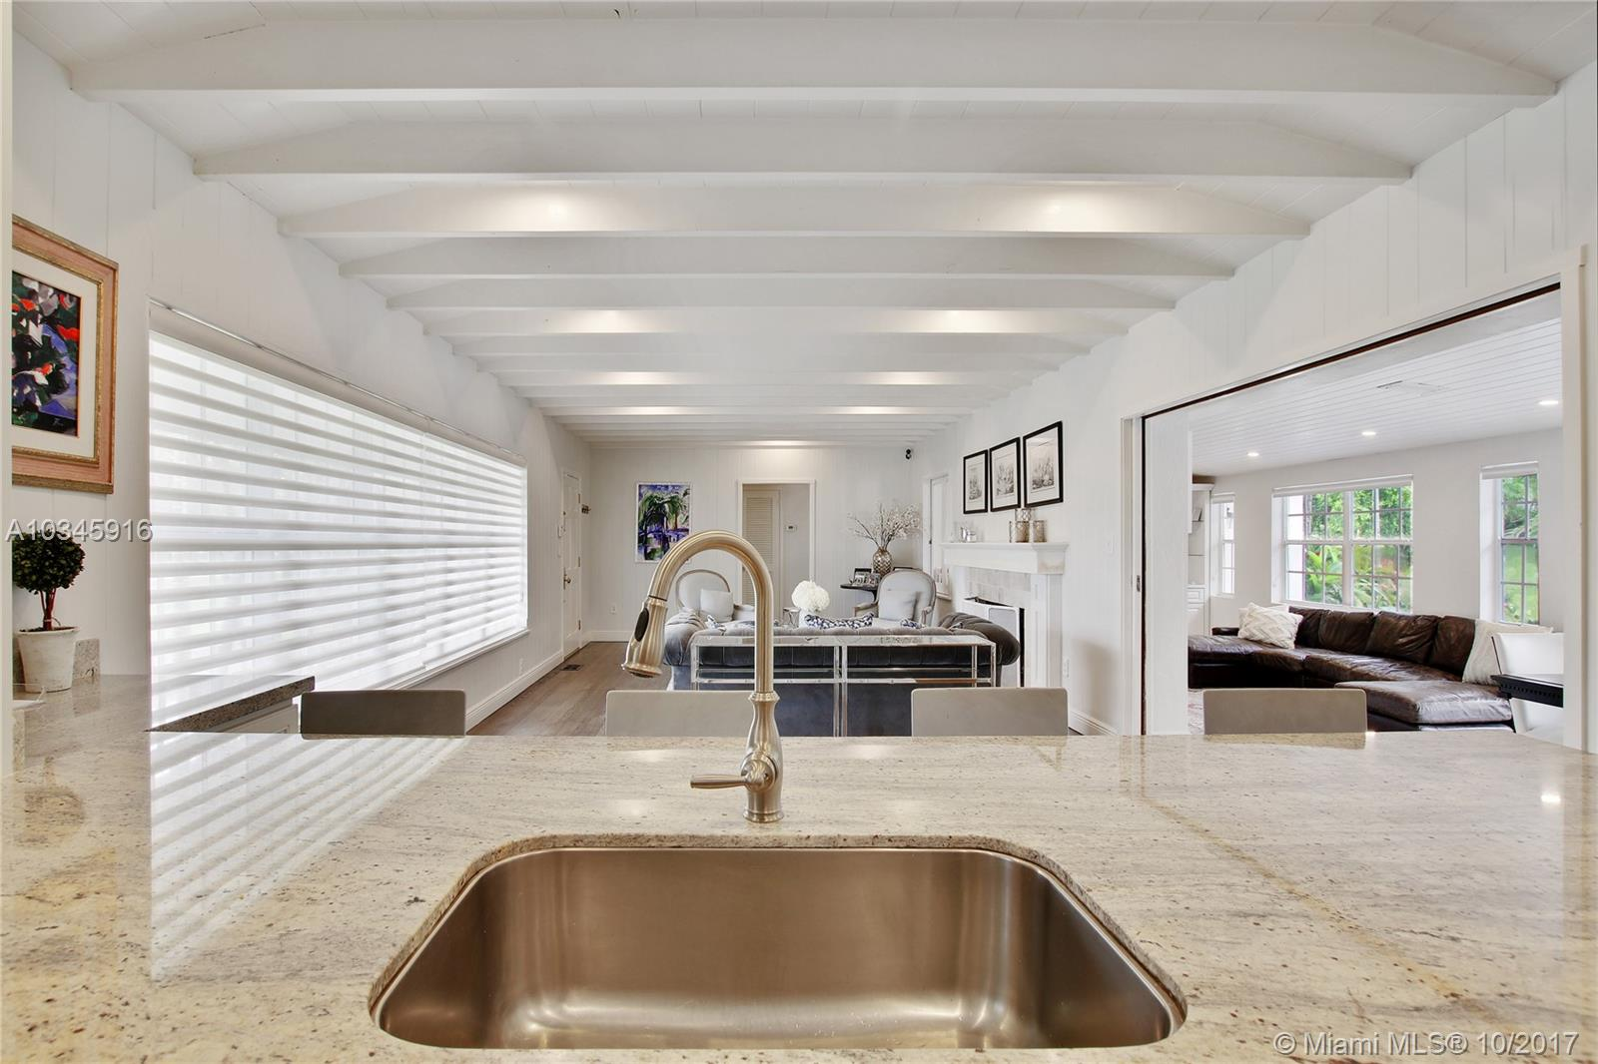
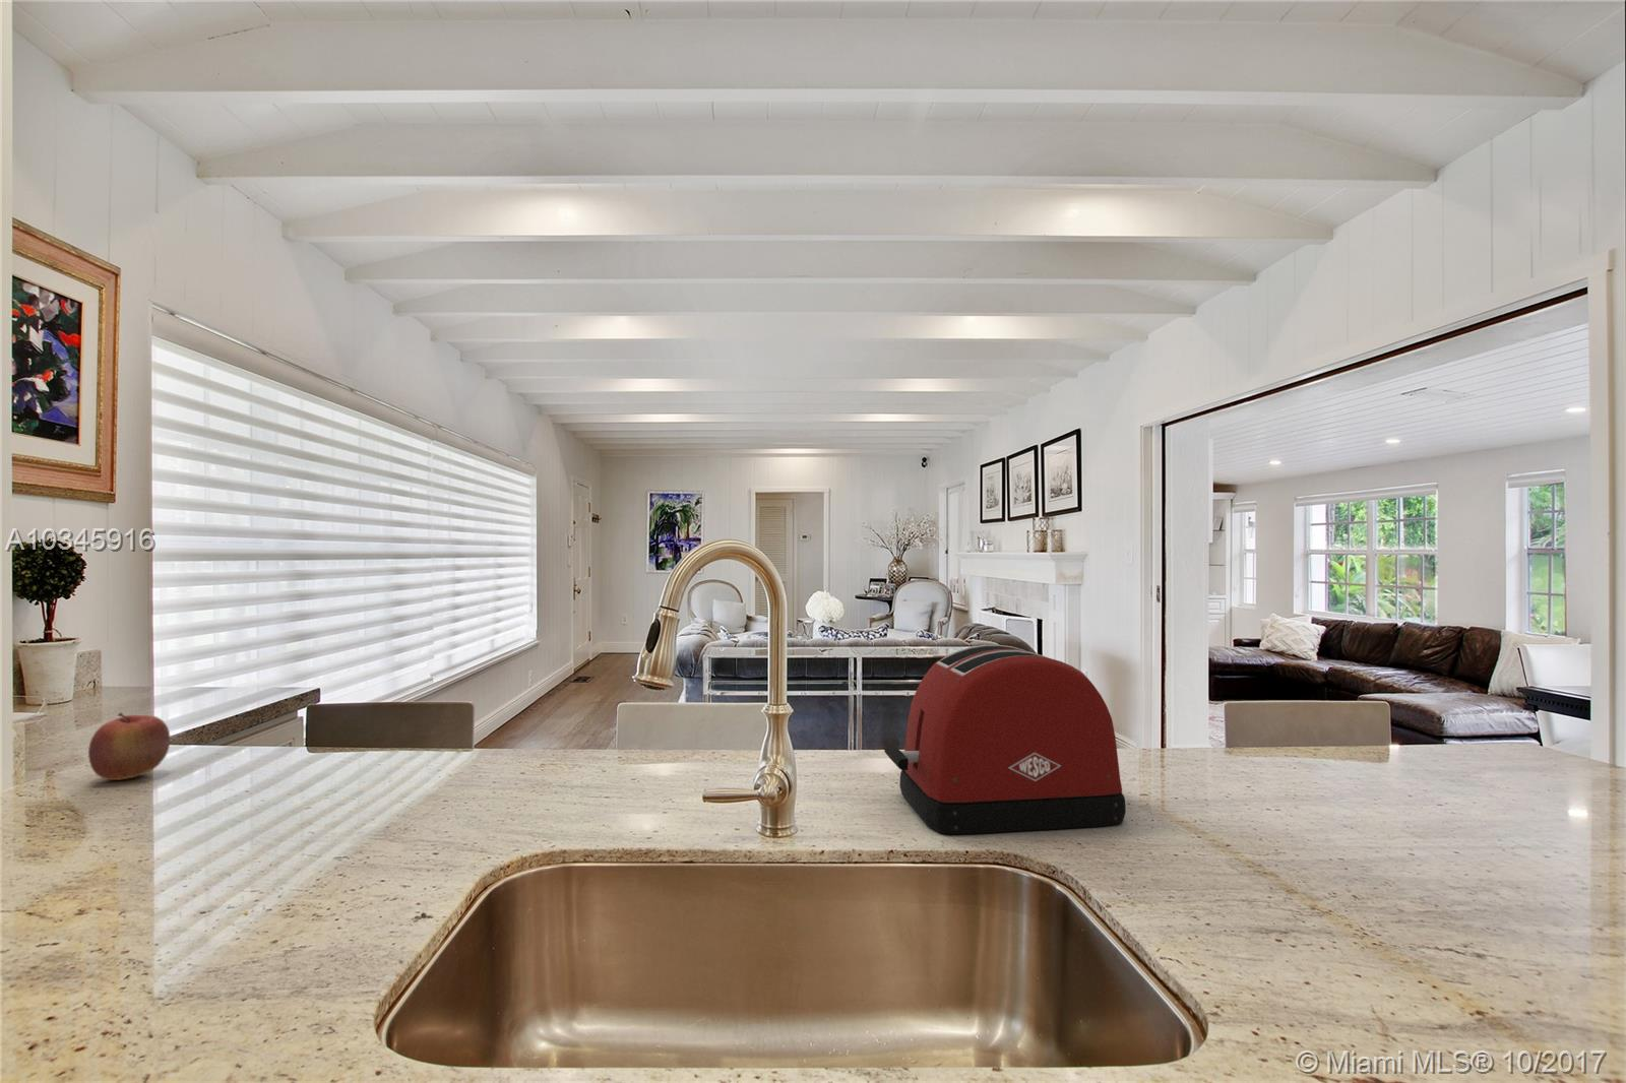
+ apple (131, 743)
+ toaster (1006, 726)
